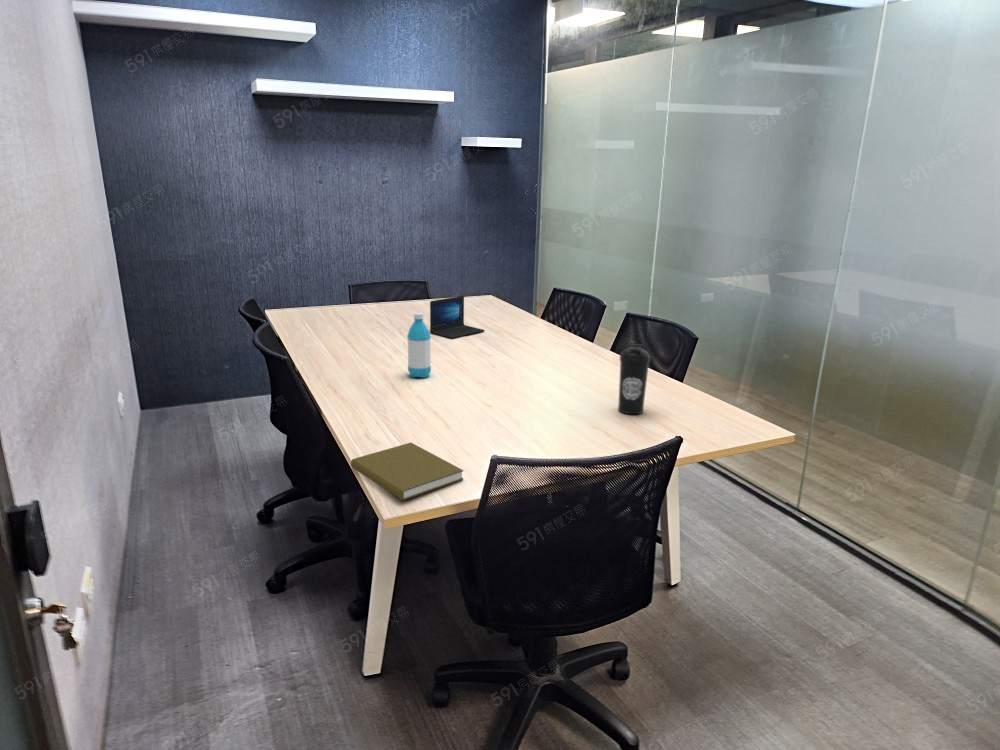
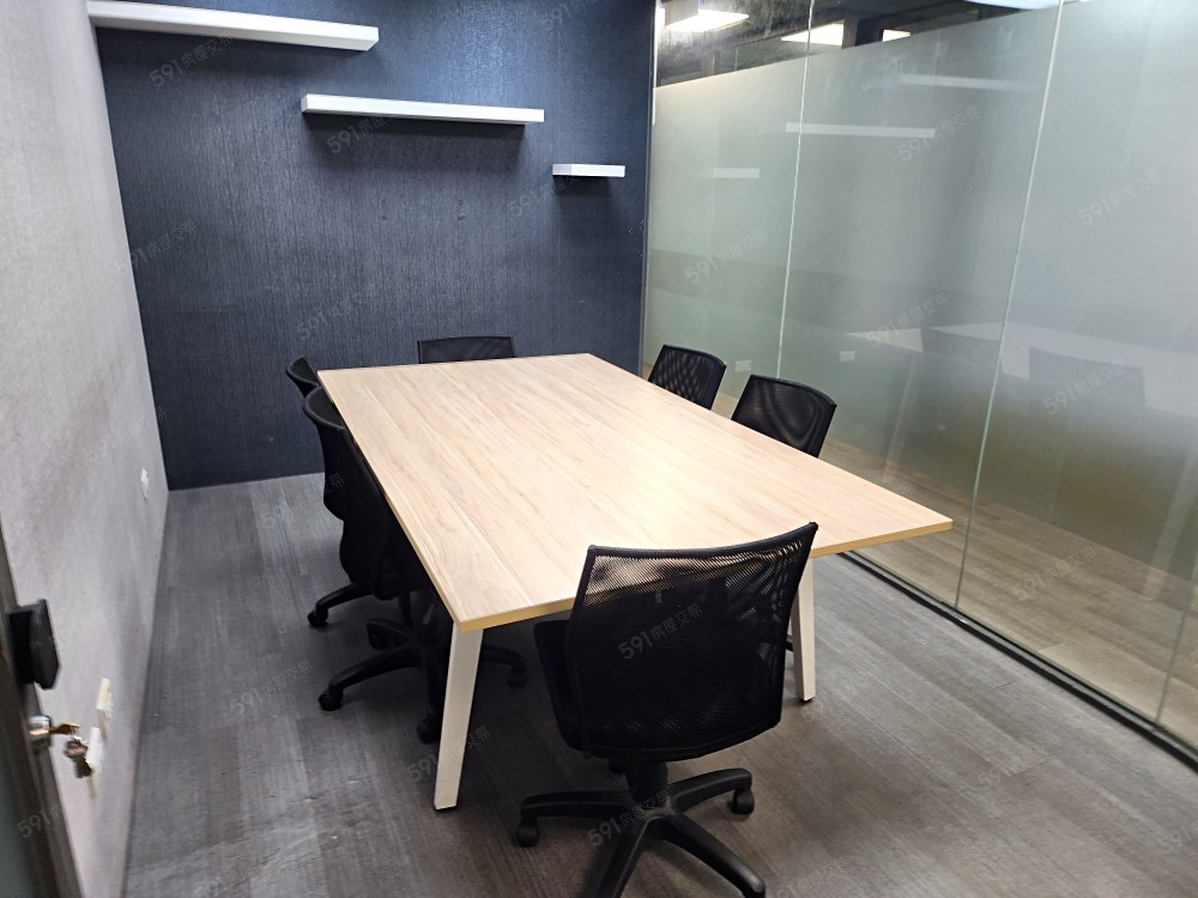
- water bottle (633, 378)
- water bottle (419, 345)
- laptop (457, 316)
- book (406, 469)
